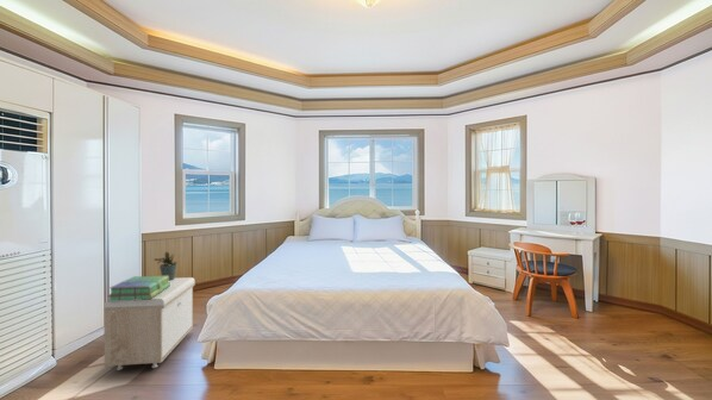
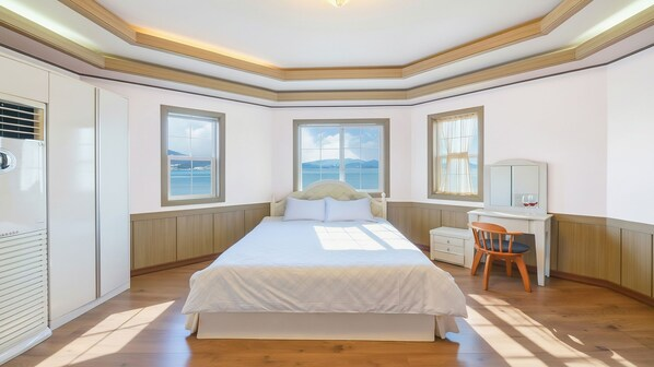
- storage bench (155, 319)
- stack of books (140, 287)
- potted plant (165, 265)
